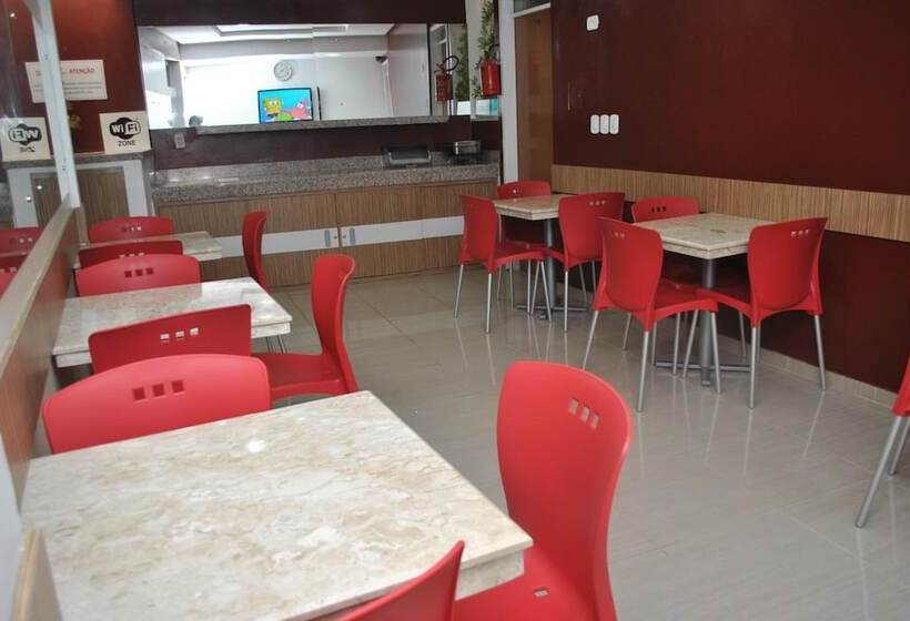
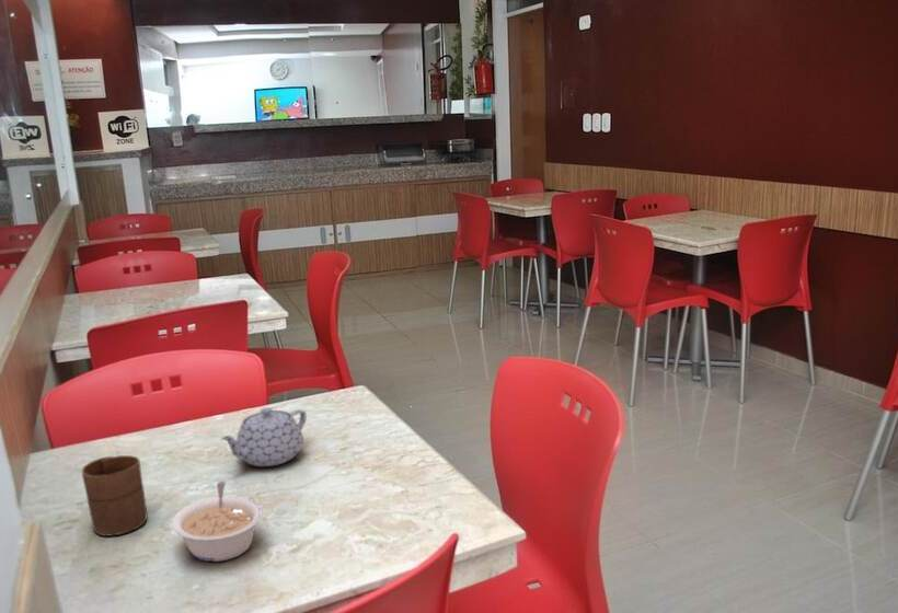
+ teapot (265, 433)
+ legume (217, 527)
+ cup (115, 493)
